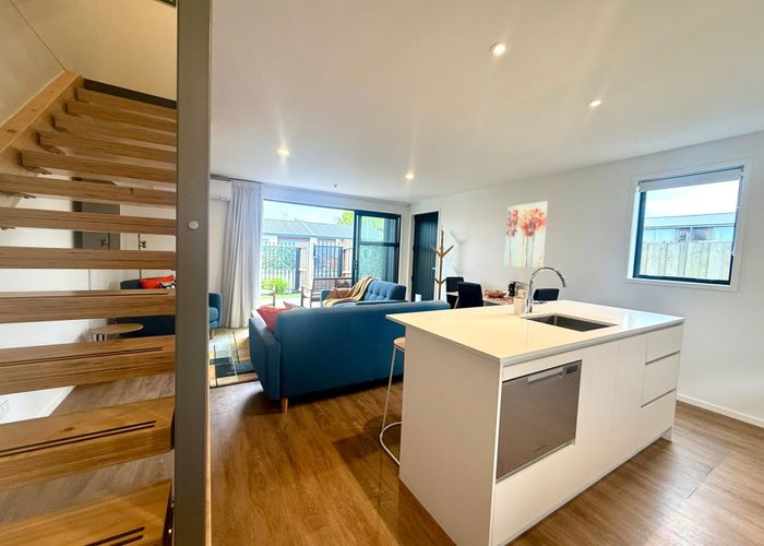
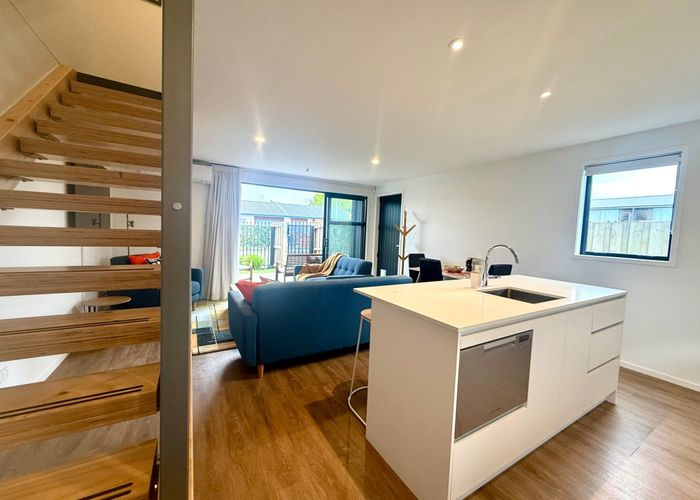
- wall art (524, 236)
